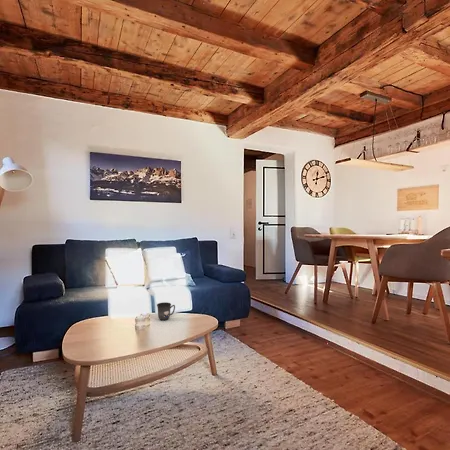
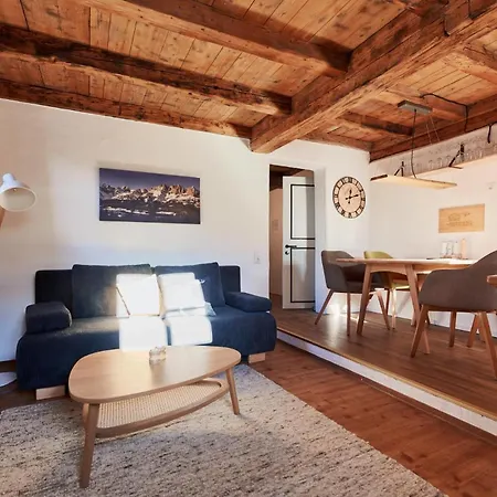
- mug (166, 311)
